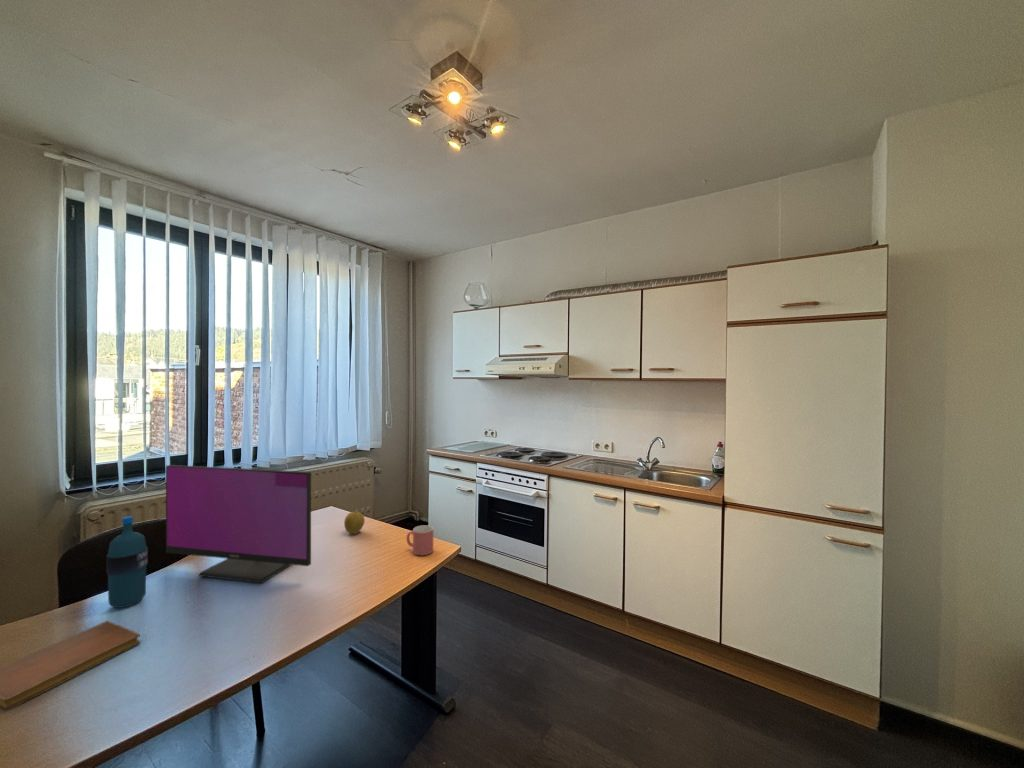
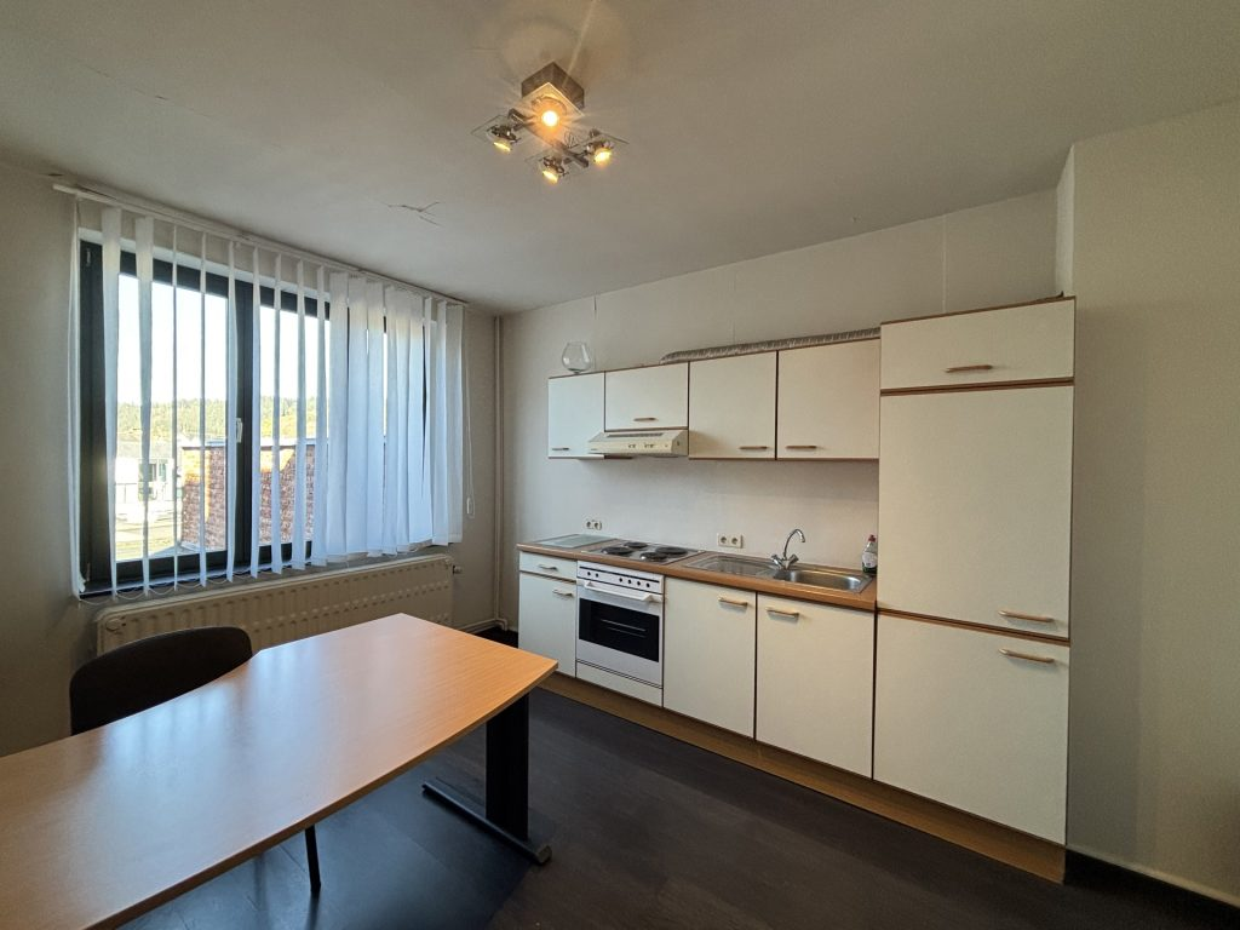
- mug (419, 539)
- notebook (62, 659)
- computer monitor (254, 514)
- water bottle (127, 560)
- fruit (354, 522)
